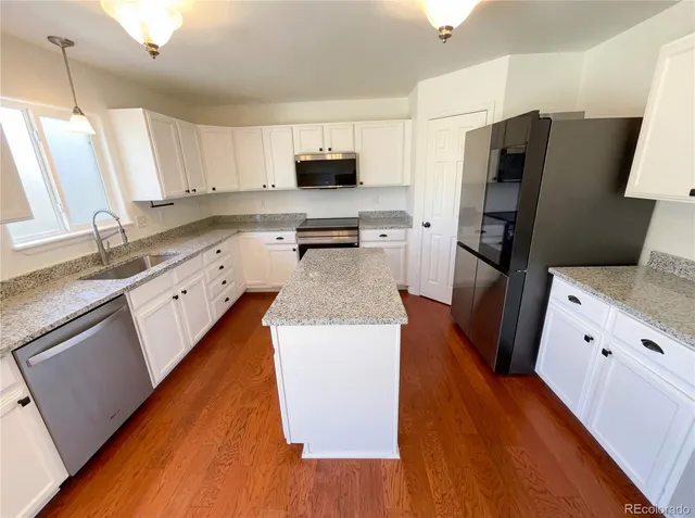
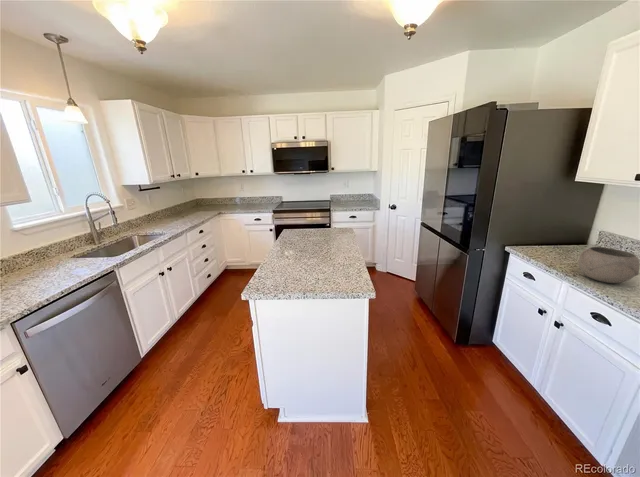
+ bowl (606, 265)
